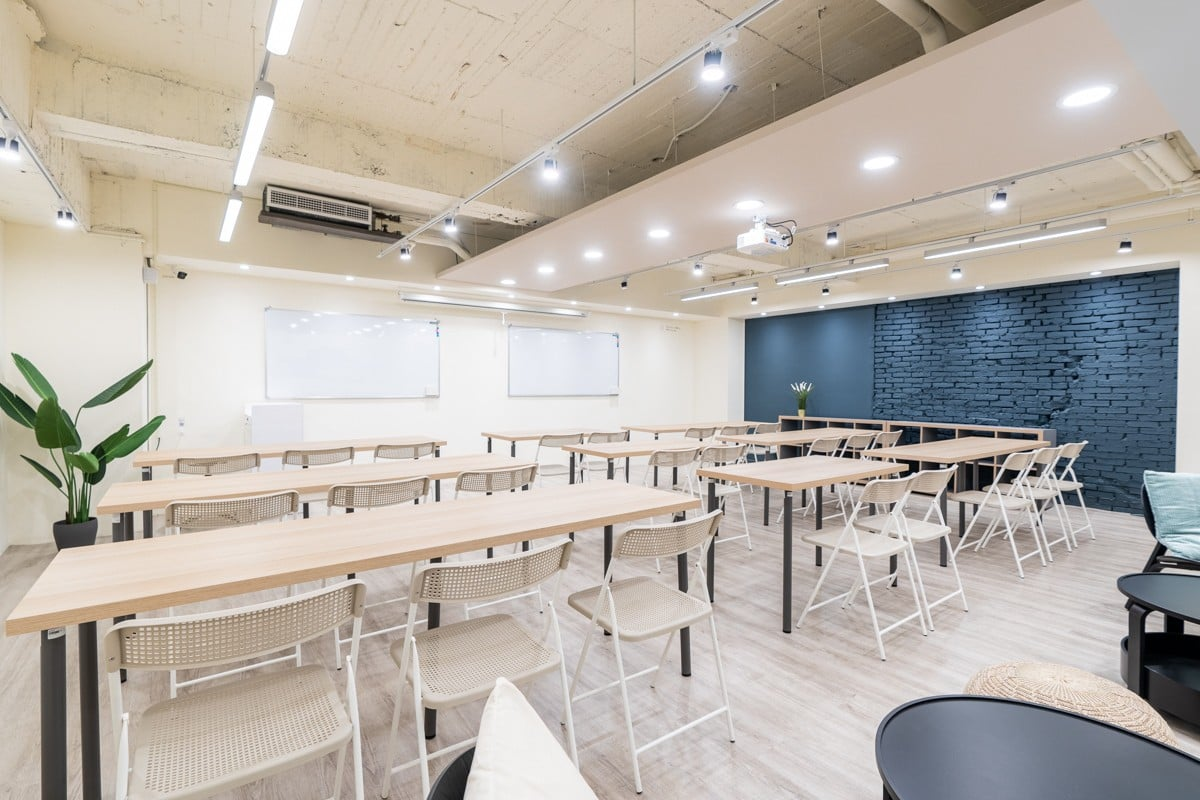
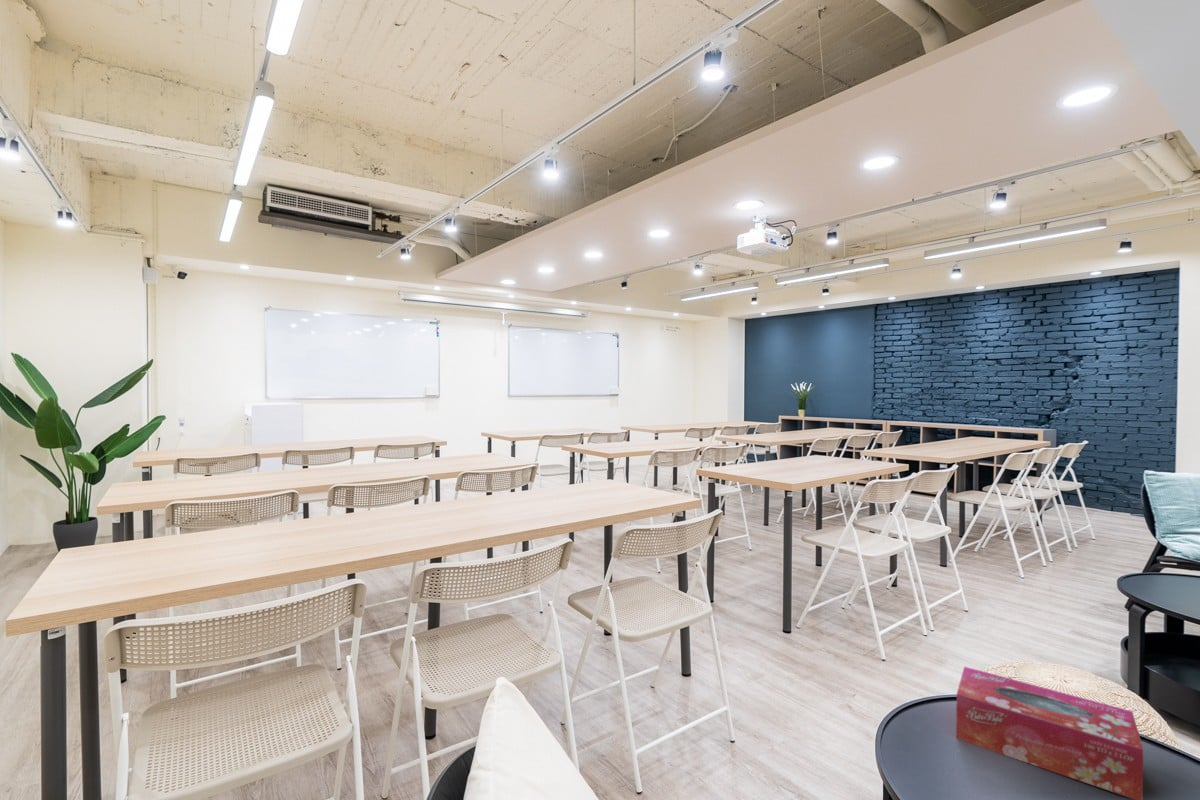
+ tissue box (1041, 725)
